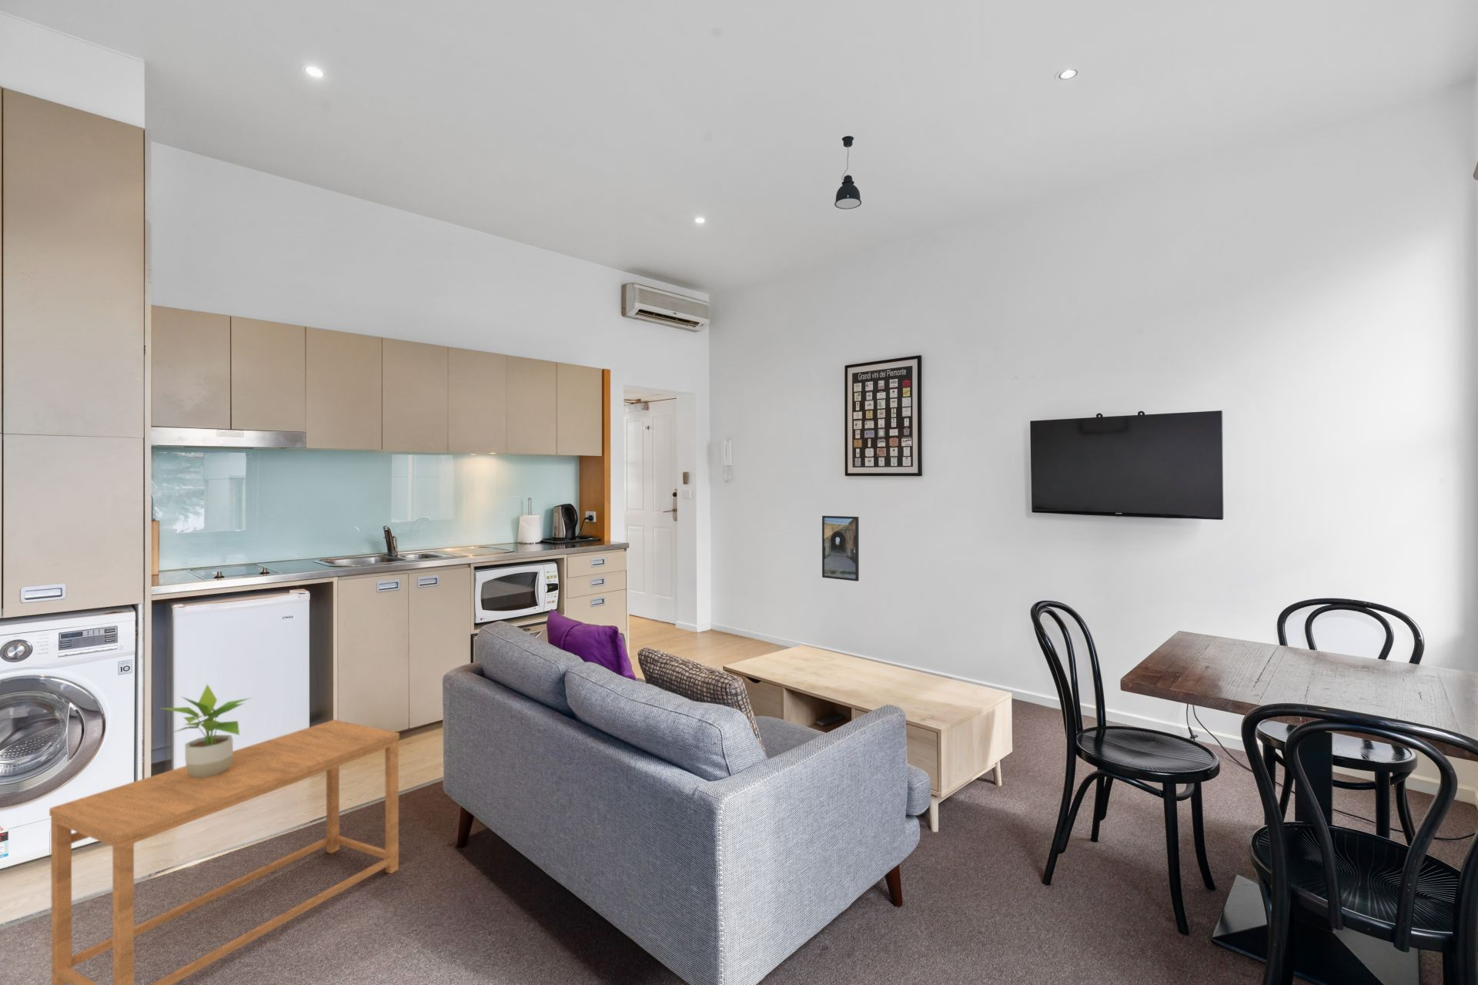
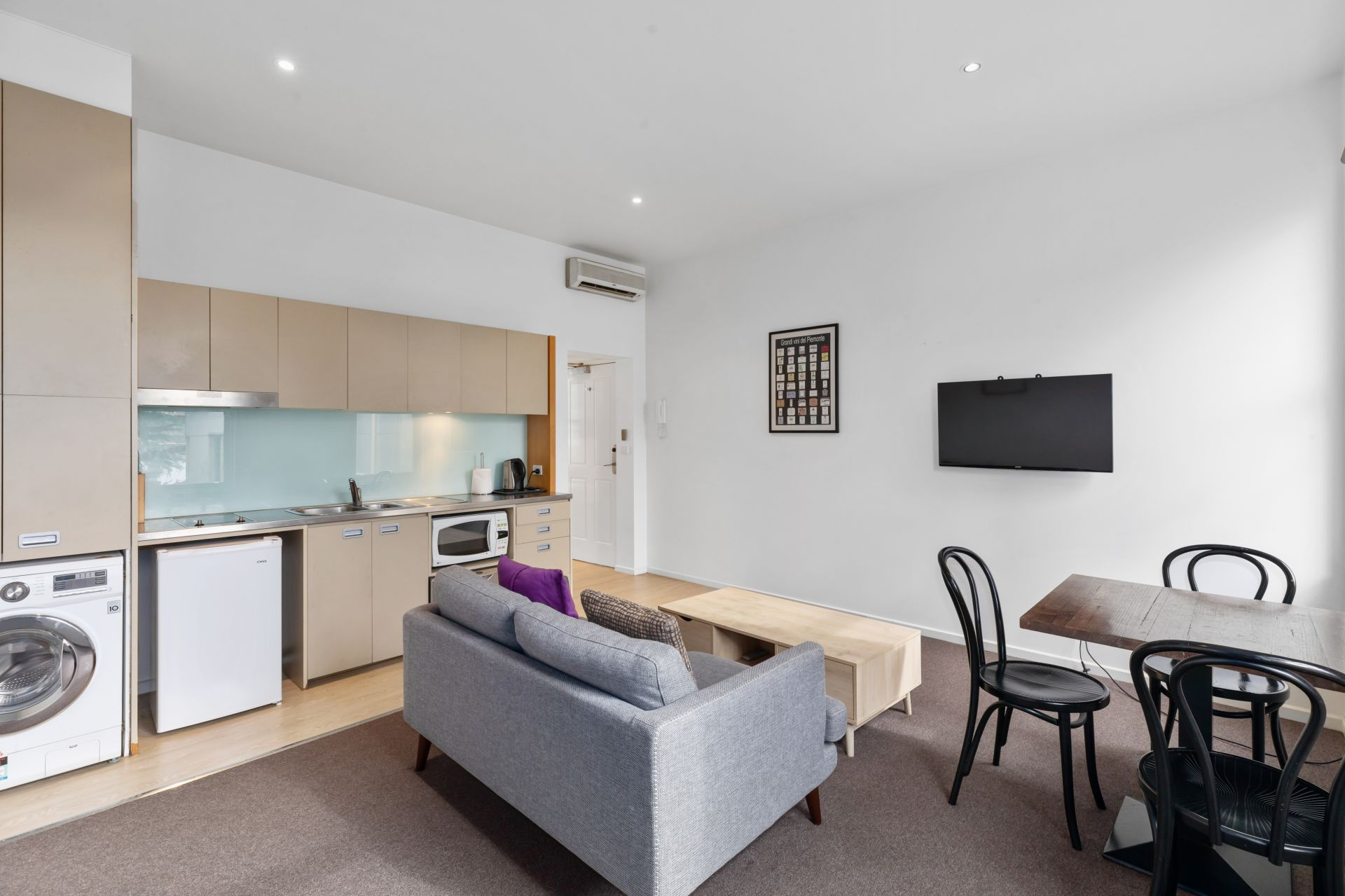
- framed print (840, 547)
- pendant light (847, 171)
- potted plant (207, 732)
- side table (260, 868)
